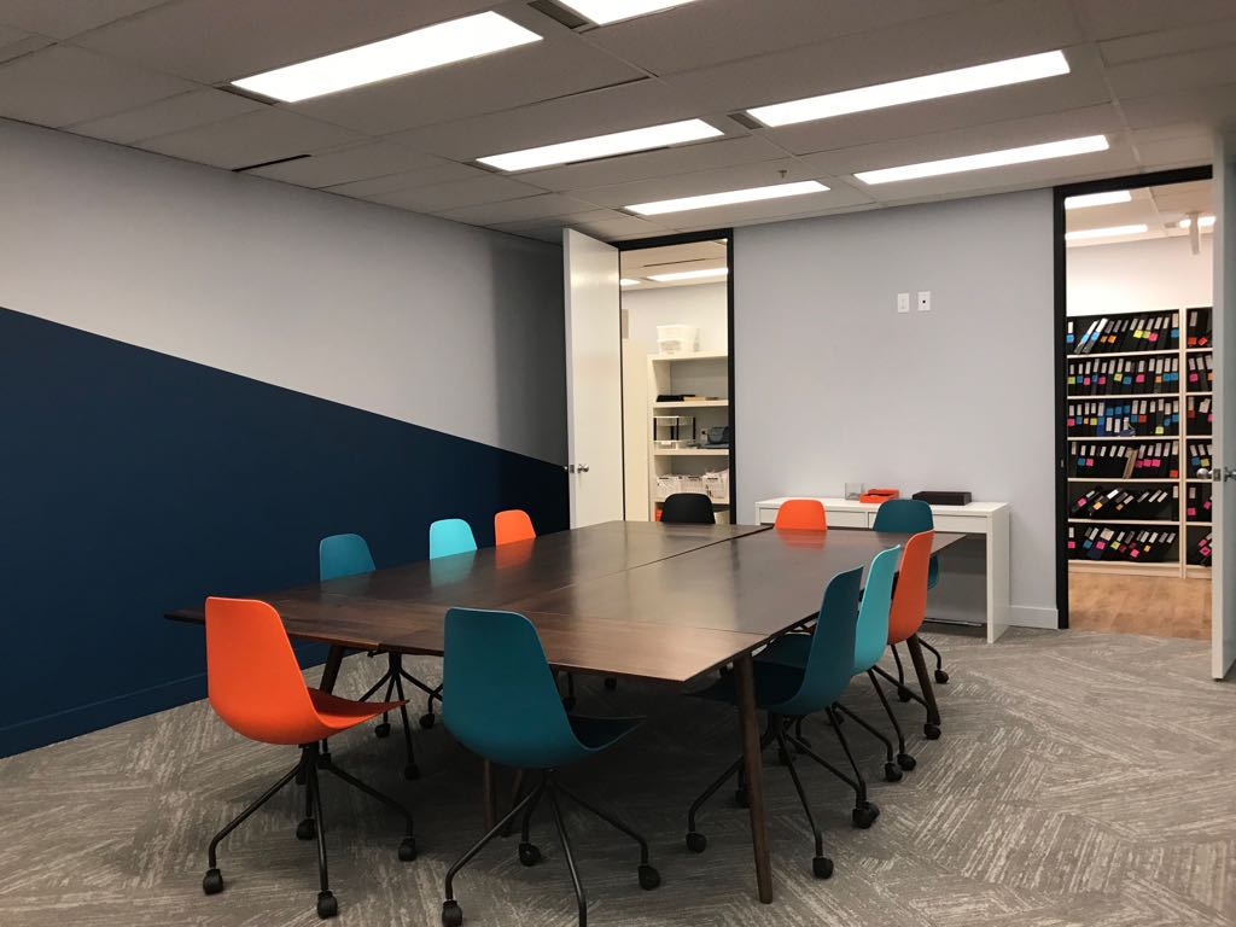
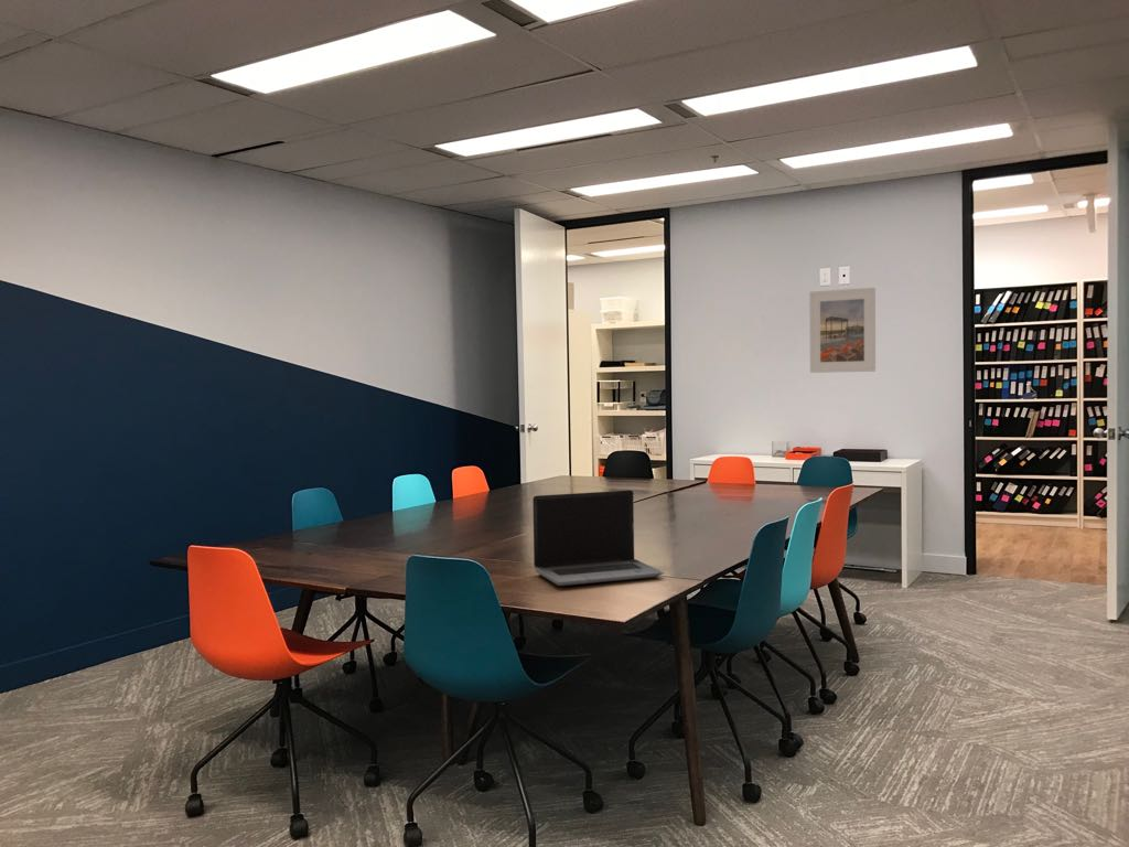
+ laptop computer (596, 536)
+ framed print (841, 331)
